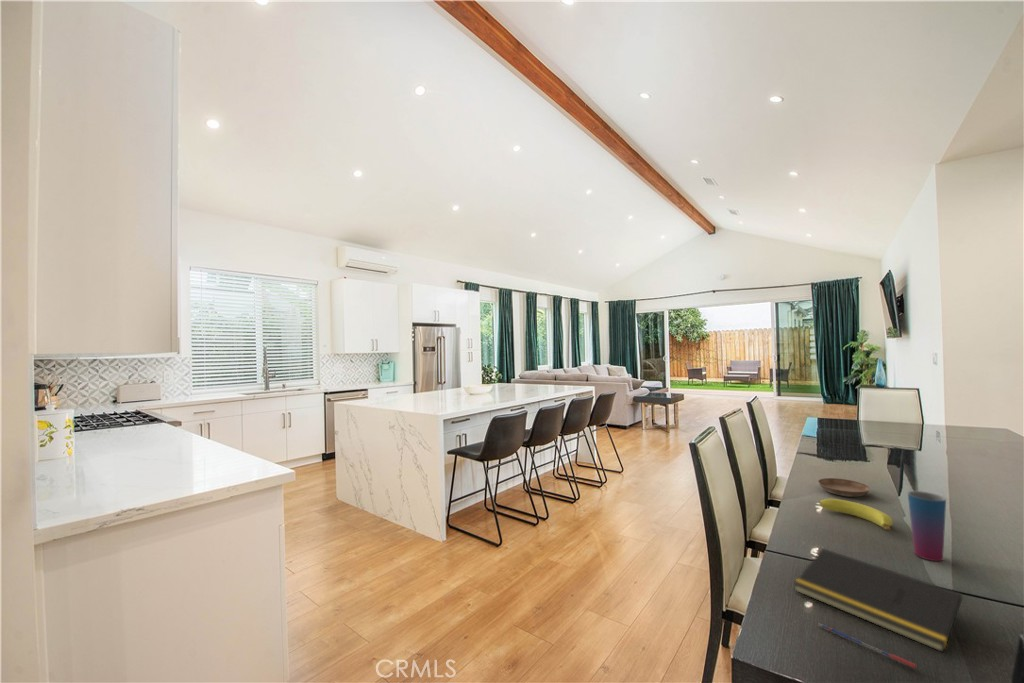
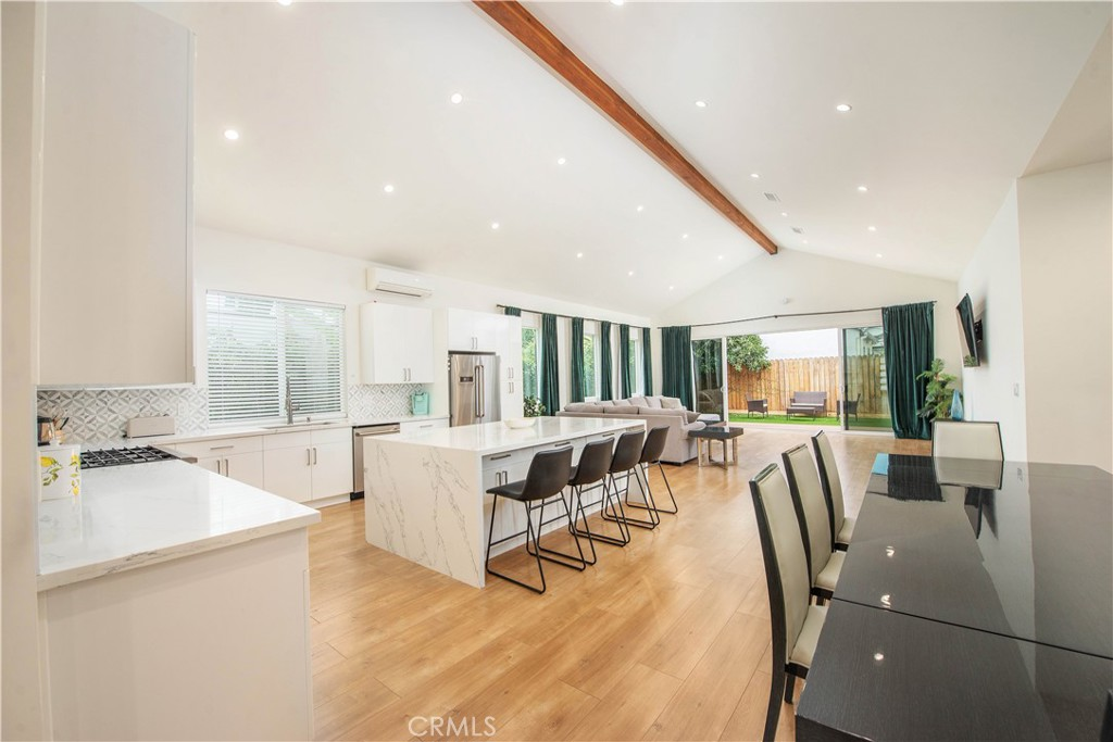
- notepad (873, 591)
- cup (927, 525)
- saucer (843, 488)
- pen (863, 643)
- fruit (855, 513)
